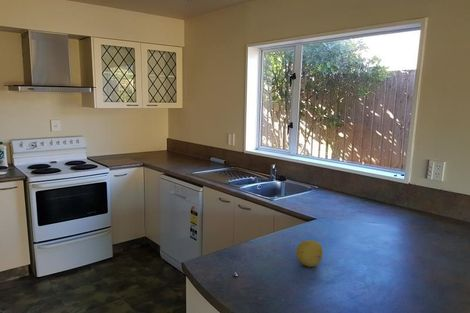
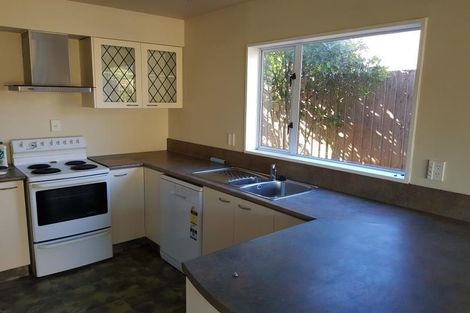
- fruit (309, 252)
